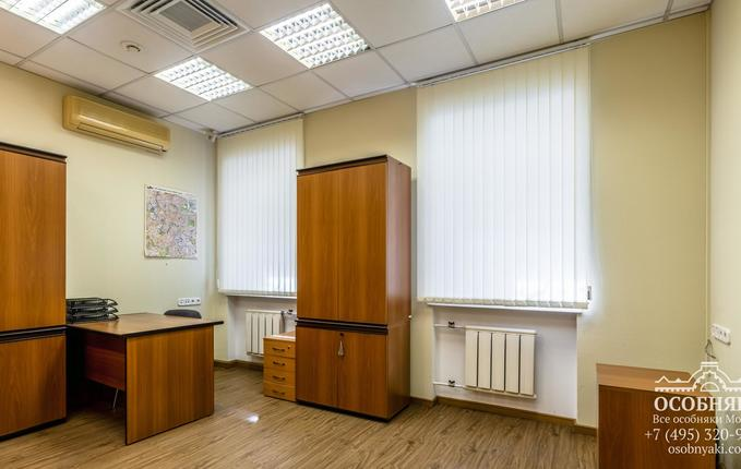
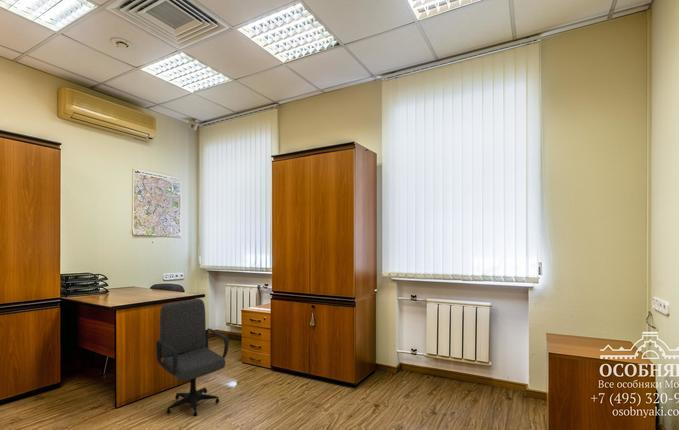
+ office chair (192, 354)
